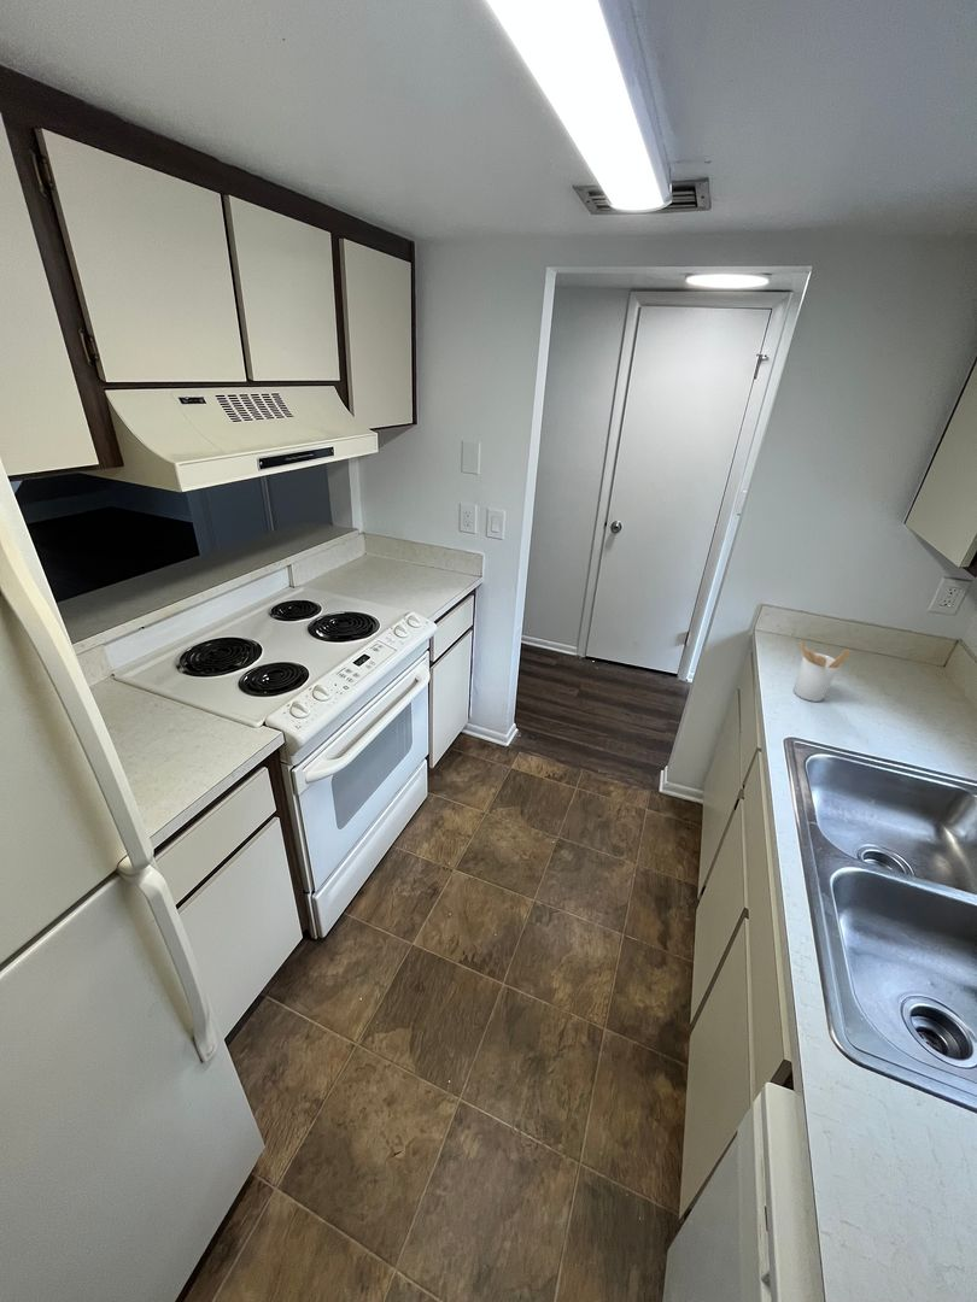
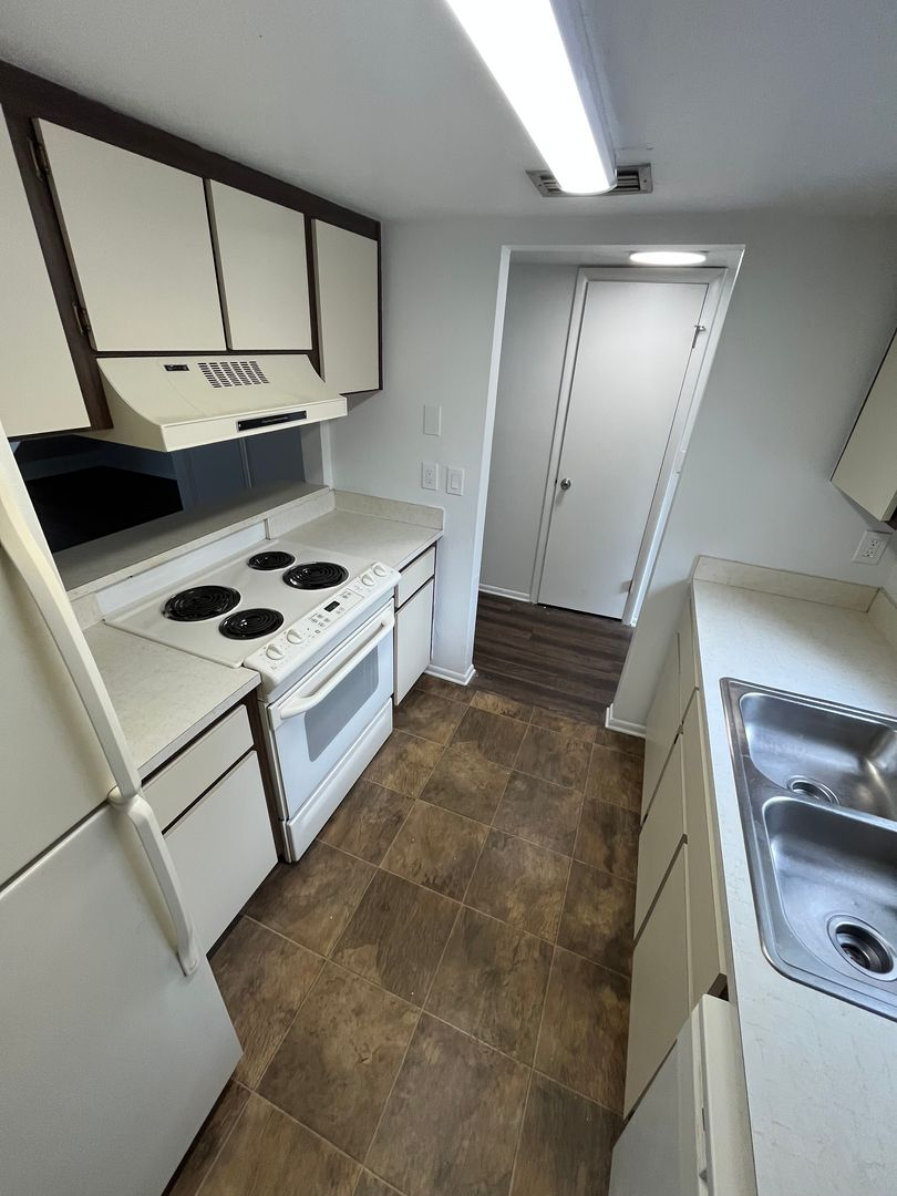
- utensil holder (814, 670)
